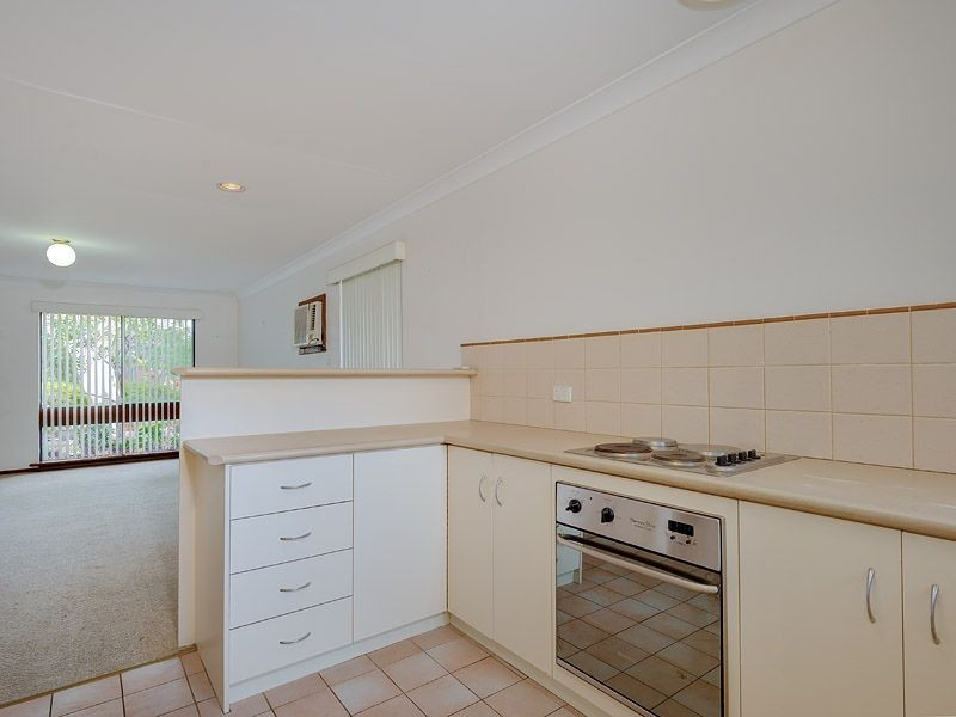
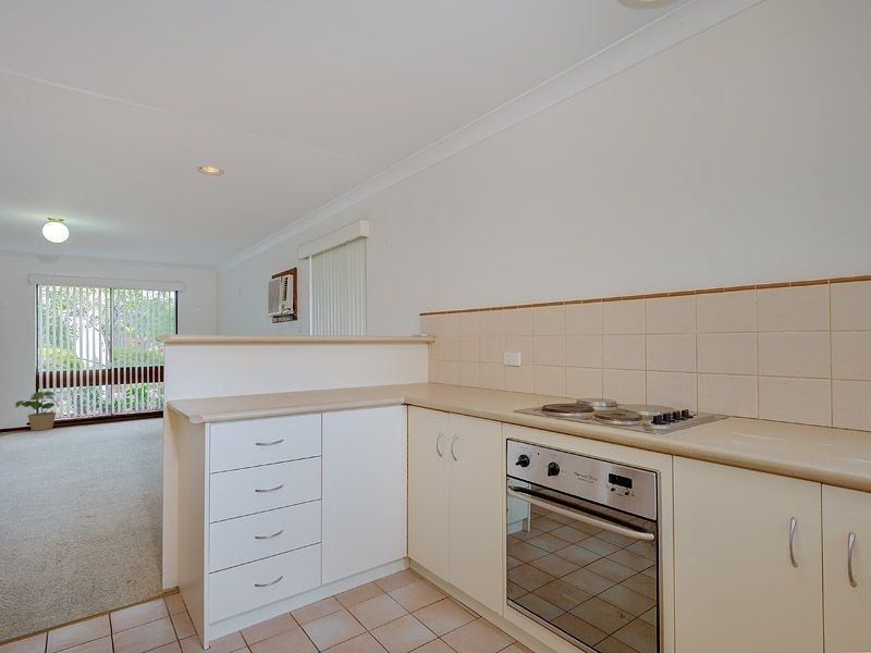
+ potted plant (39, 412)
